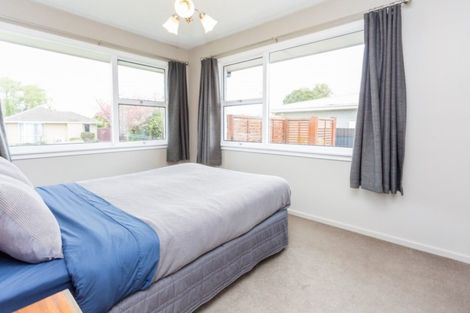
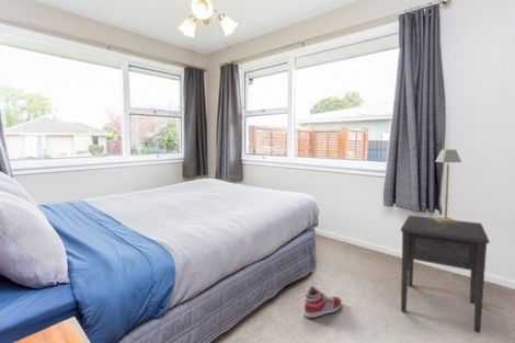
+ nightstand (440, 264)
+ sneaker (323, 297)
+ table lamp (446, 185)
